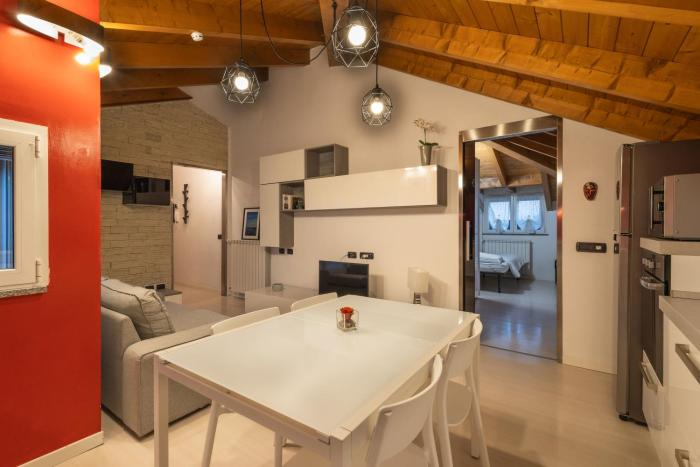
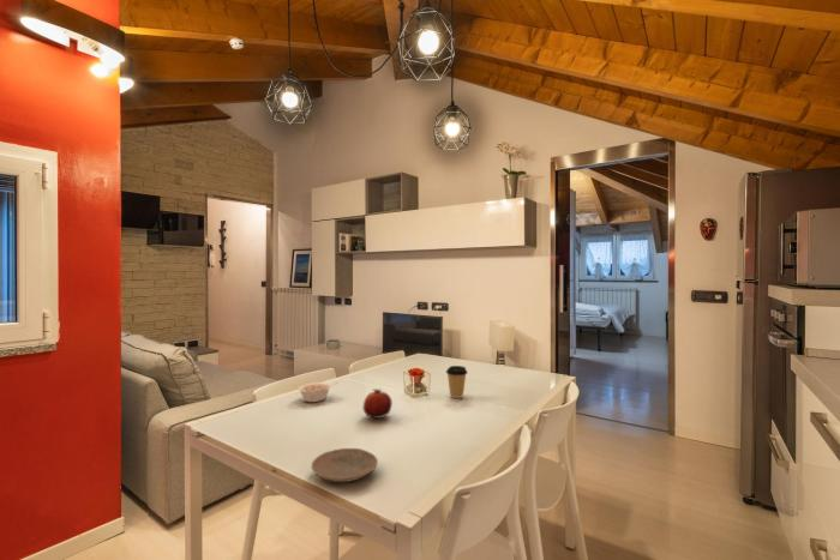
+ legume (316, 391)
+ coffee cup (456, 381)
+ fruit (377, 403)
+ plate (344, 466)
